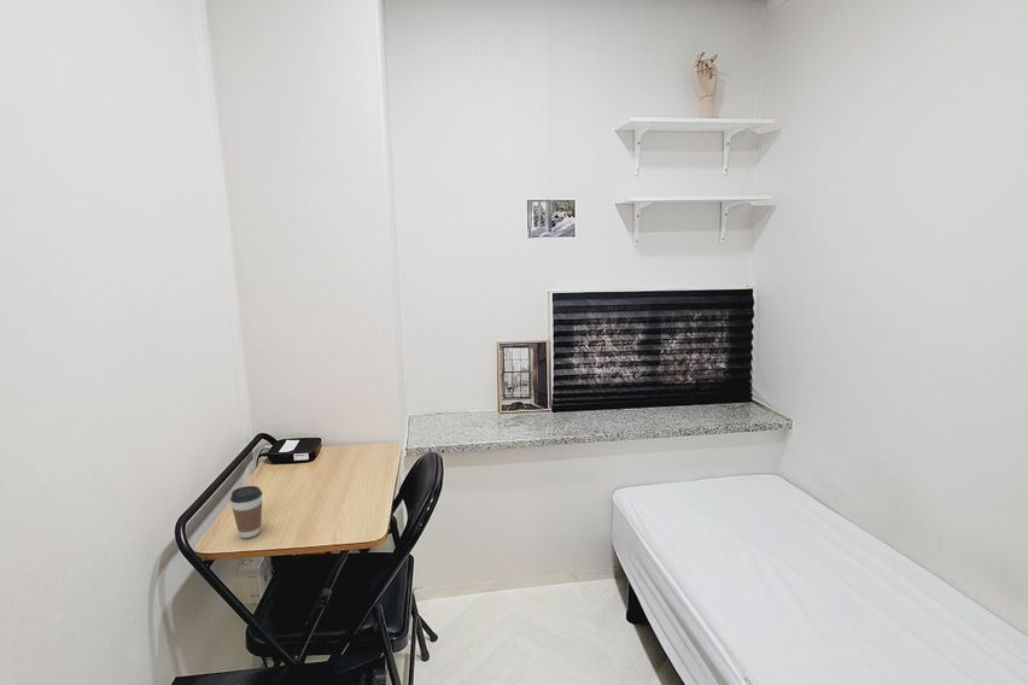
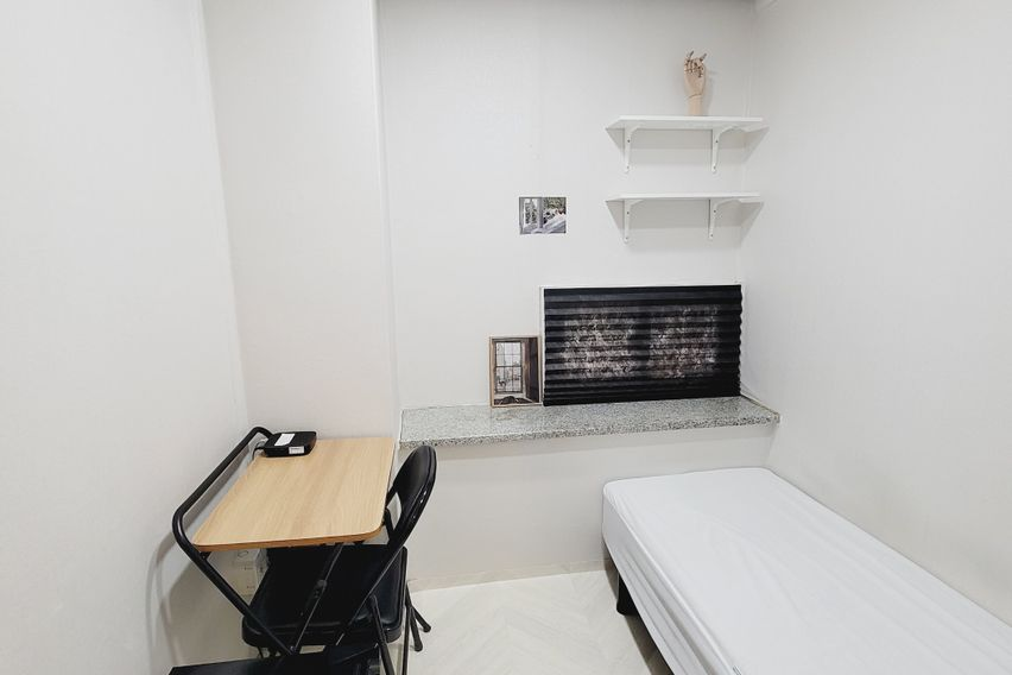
- coffee cup (247, 511)
